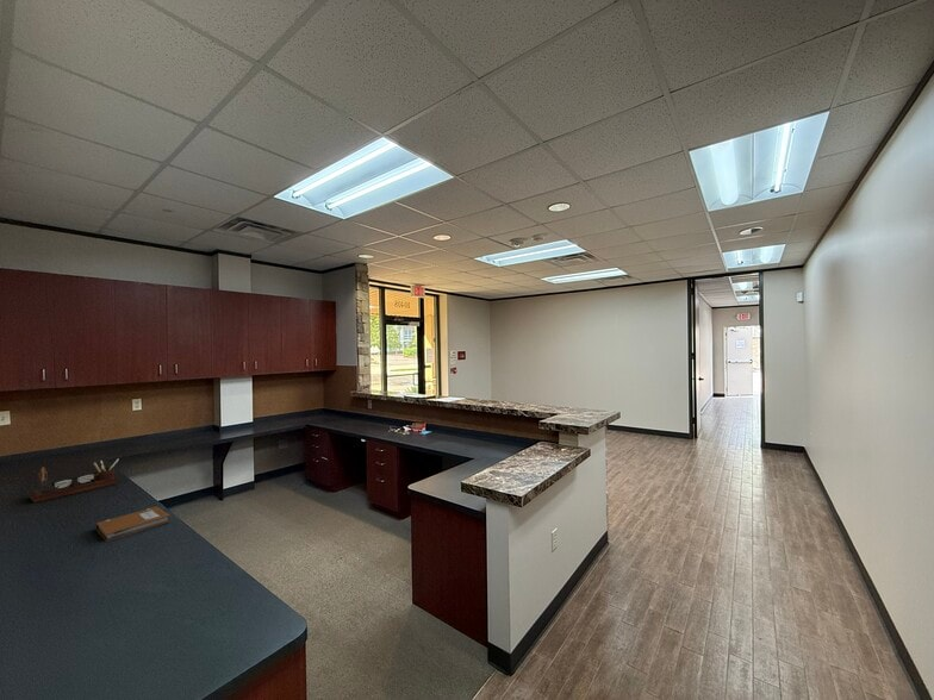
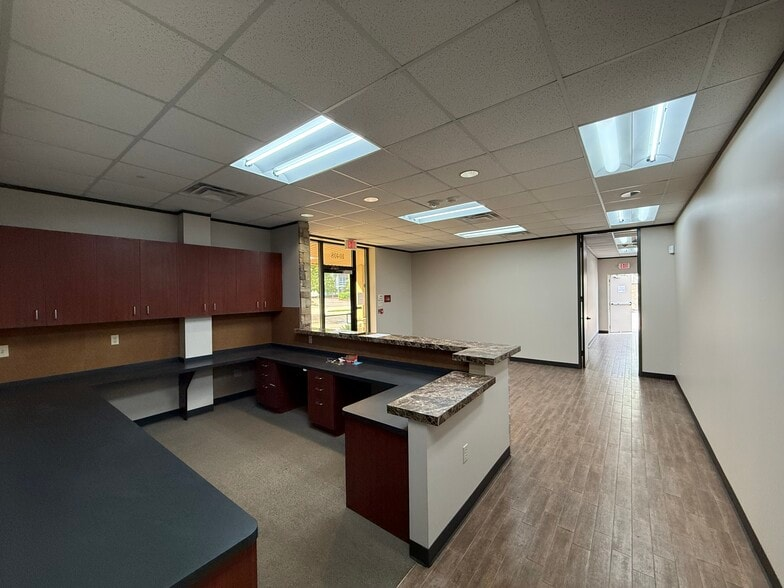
- notebook (135, 521)
- desk organizer (80, 476)
